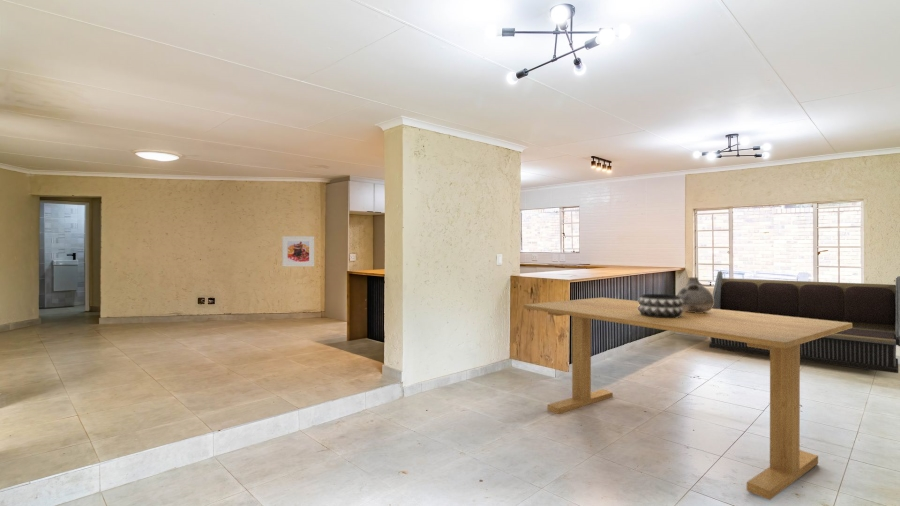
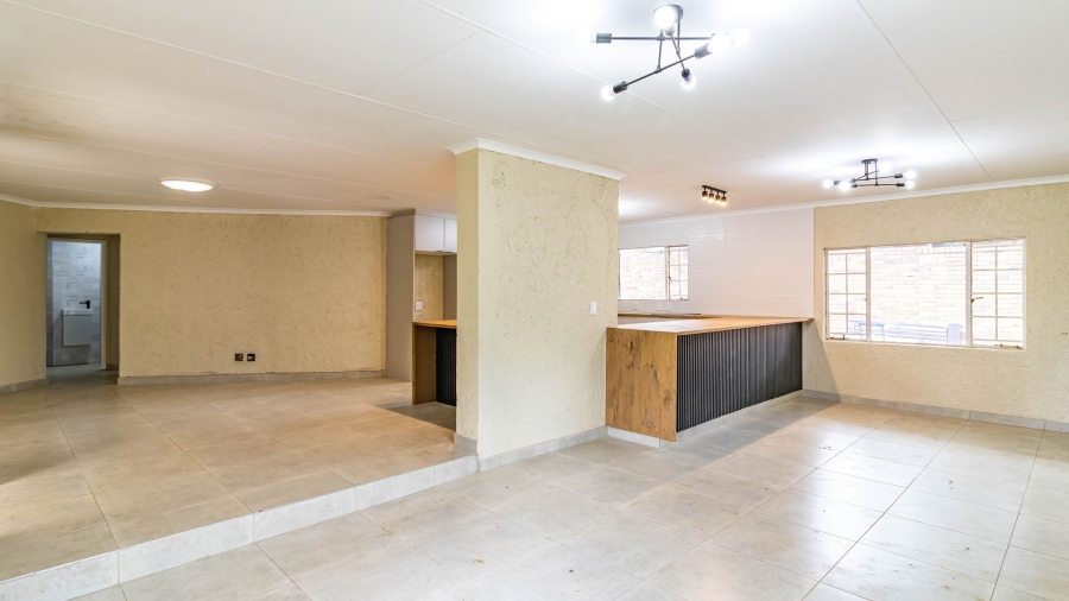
- decorative bowl (660, 305)
- bench (795, 315)
- vase (694, 294)
- dining table (668, 330)
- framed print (298, 251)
